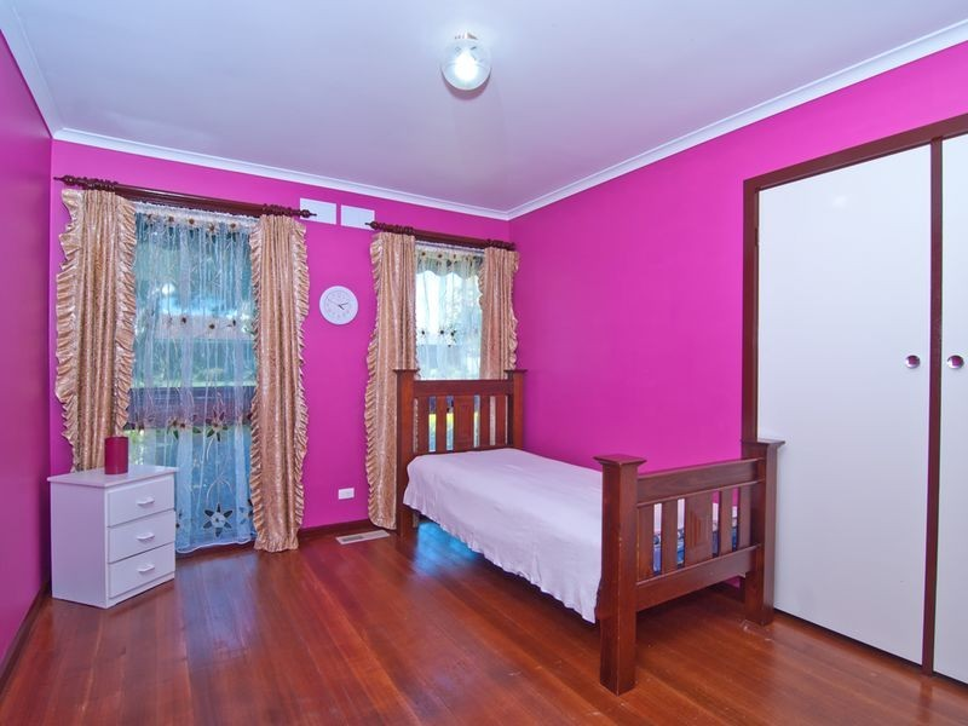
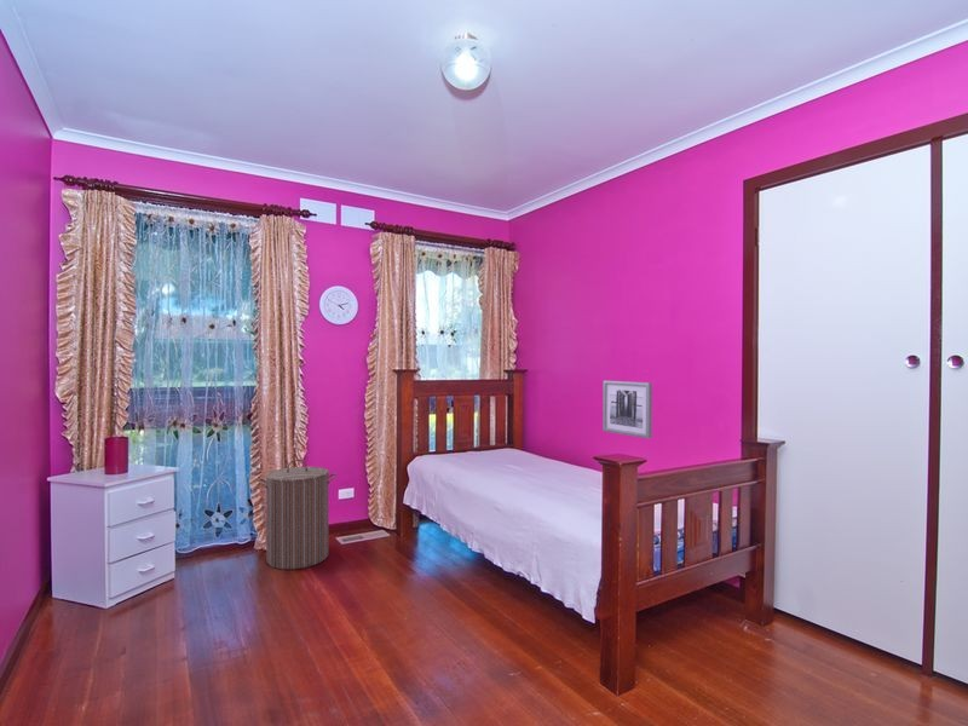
+ laundry hamper (298, 508)
+ wall art (626, 408)
